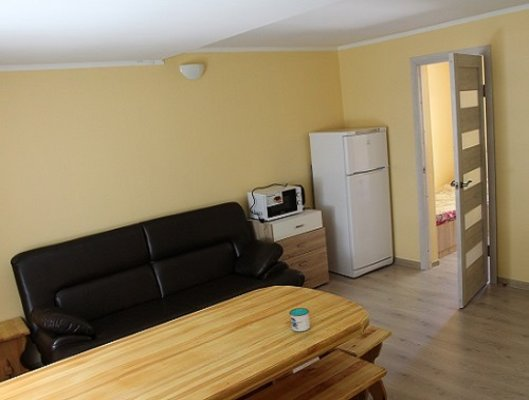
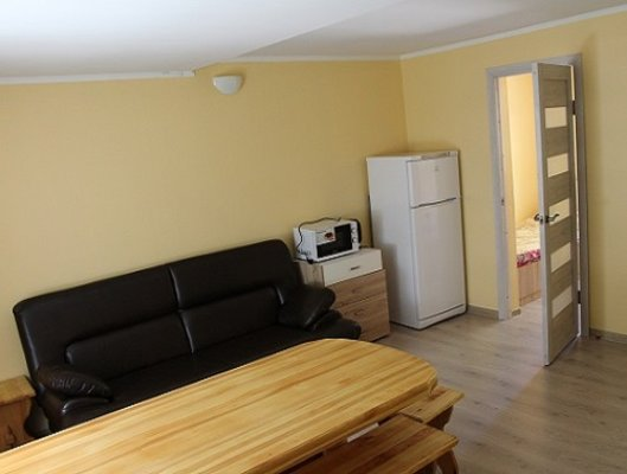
- mug (298, 319)
